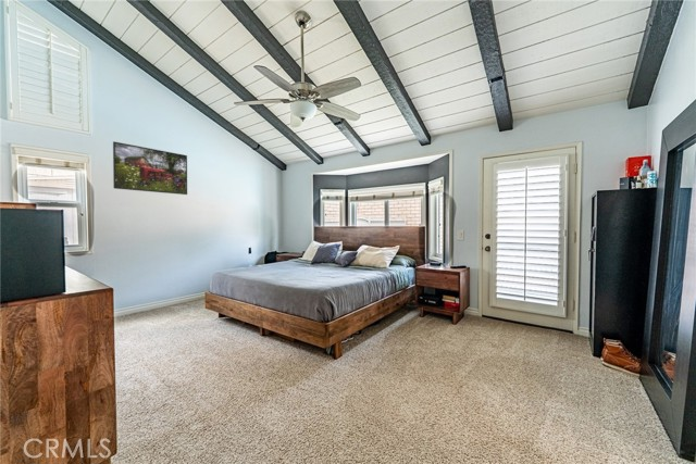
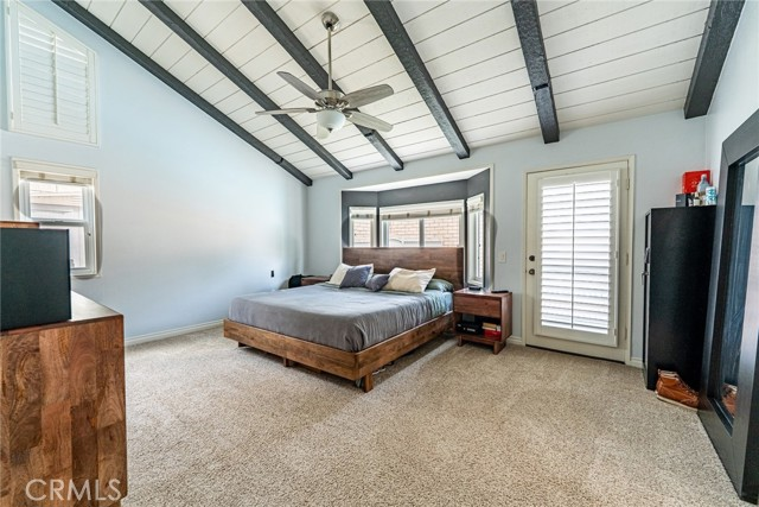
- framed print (153, 170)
